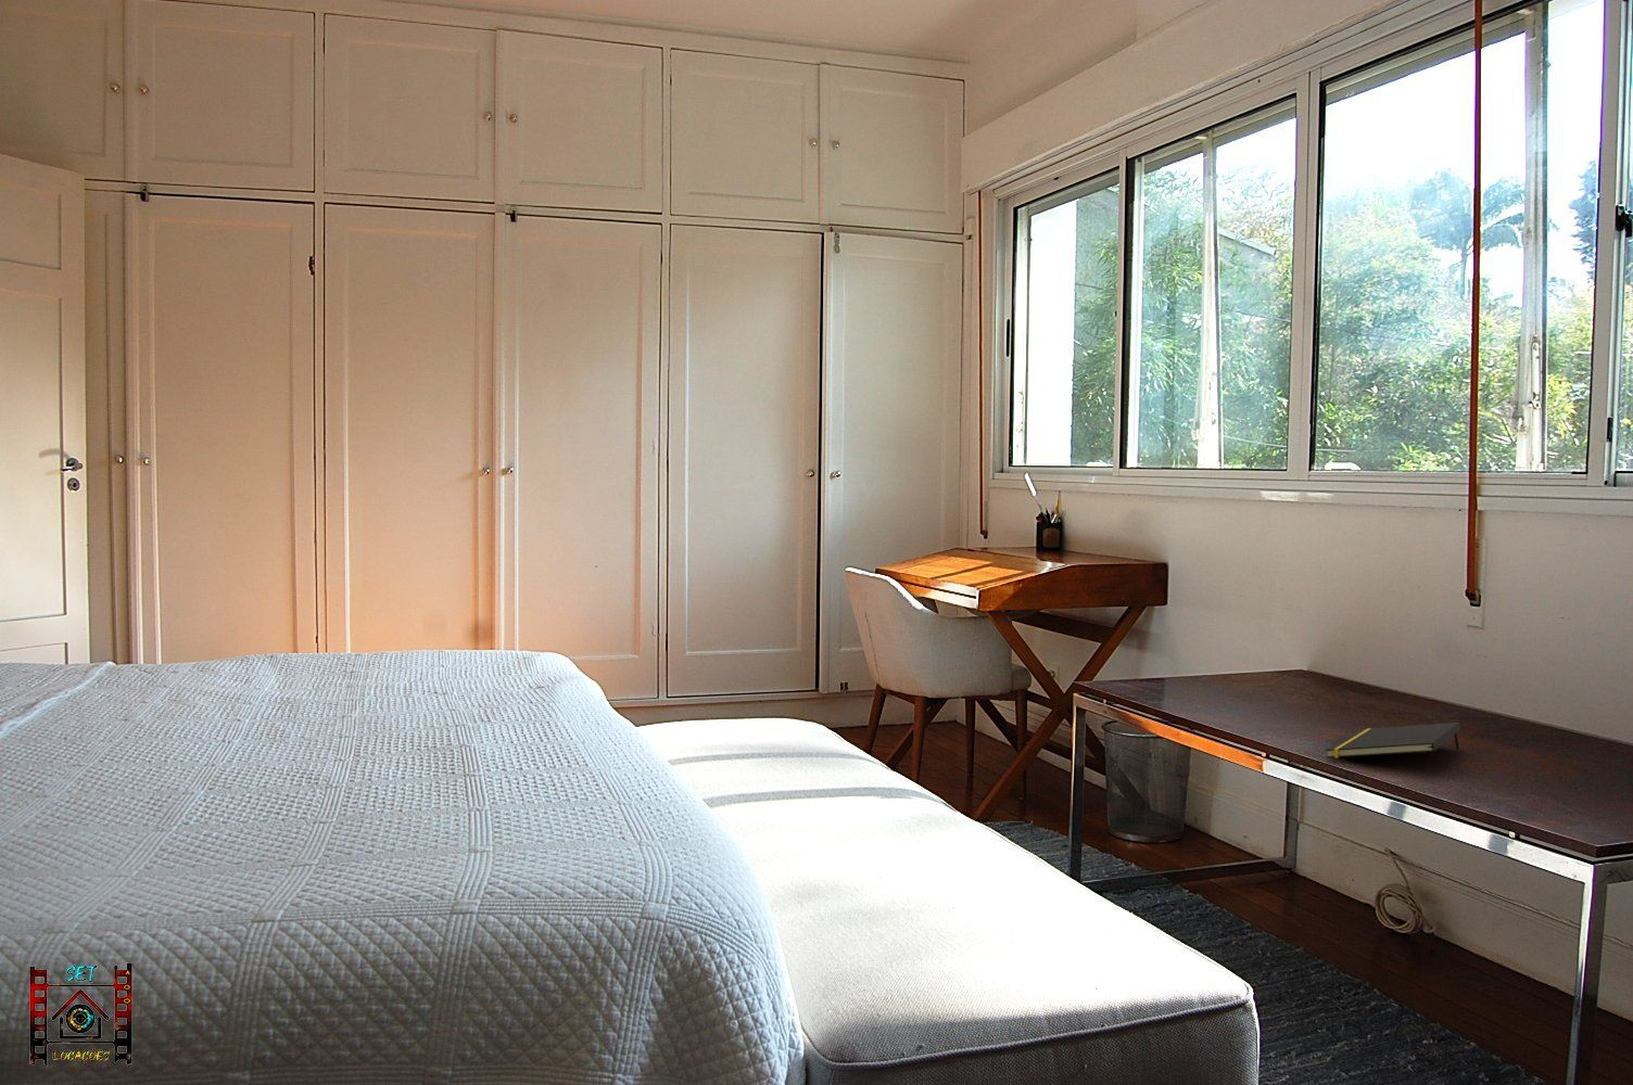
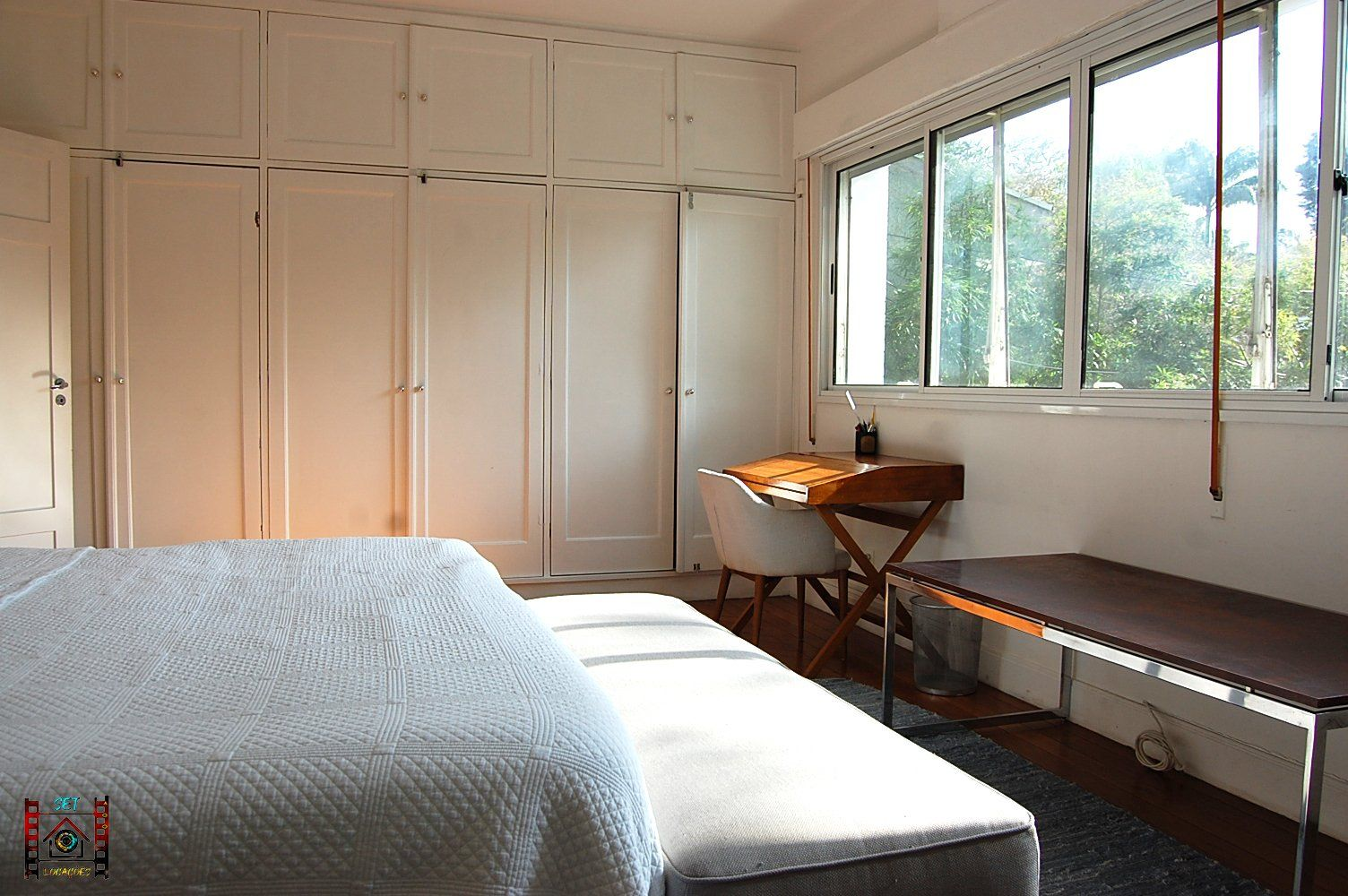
- notepad (1393, 740)
